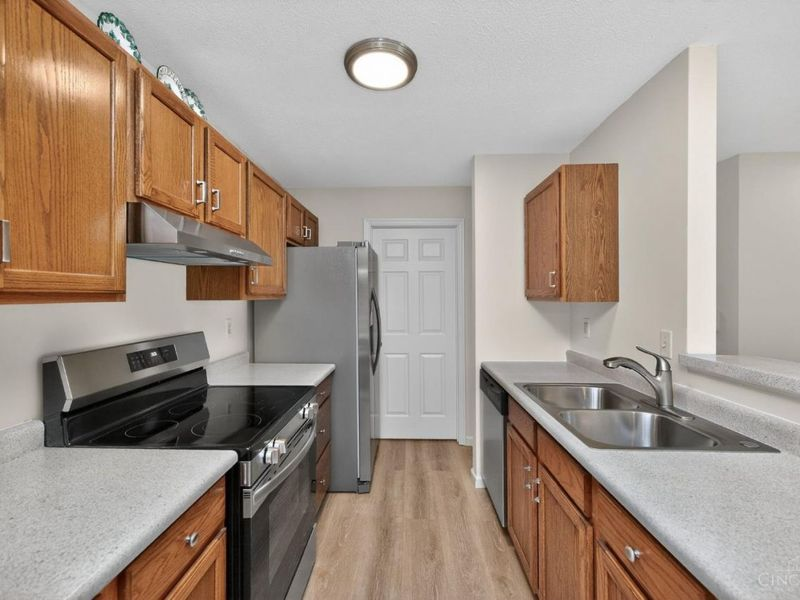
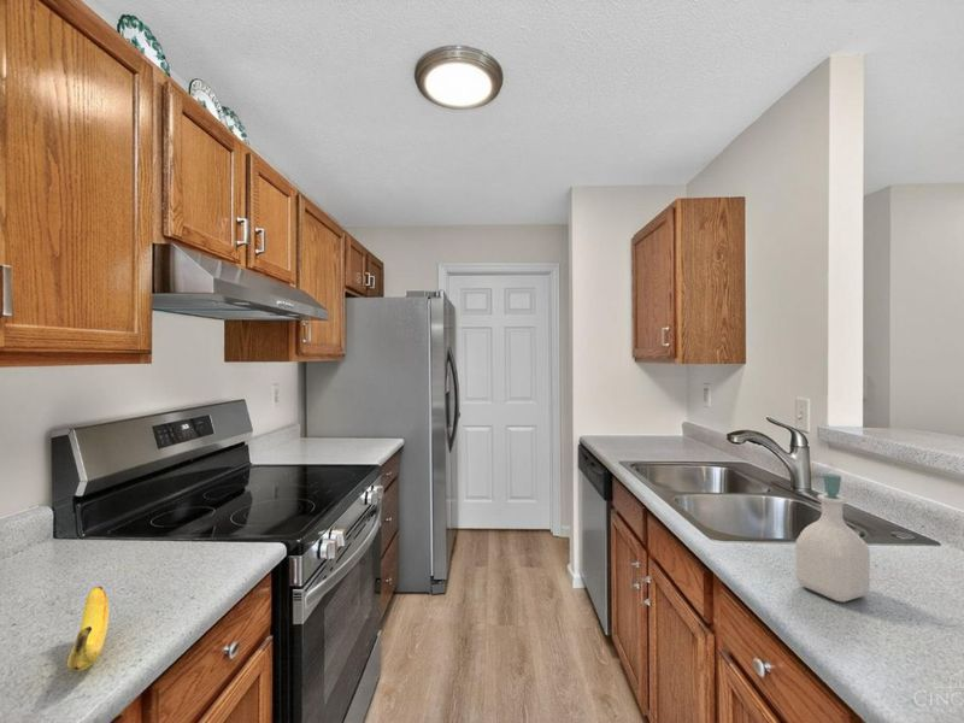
+ soap bottle (831, 533)
+ banana (89, 628)
